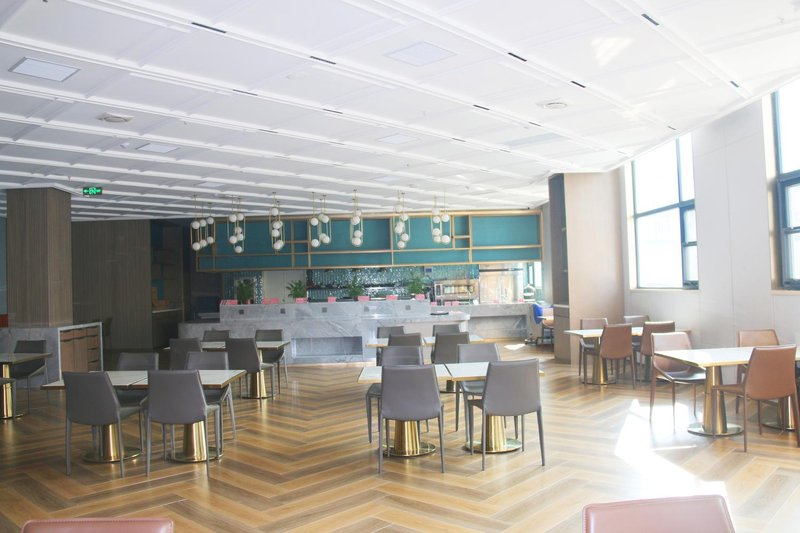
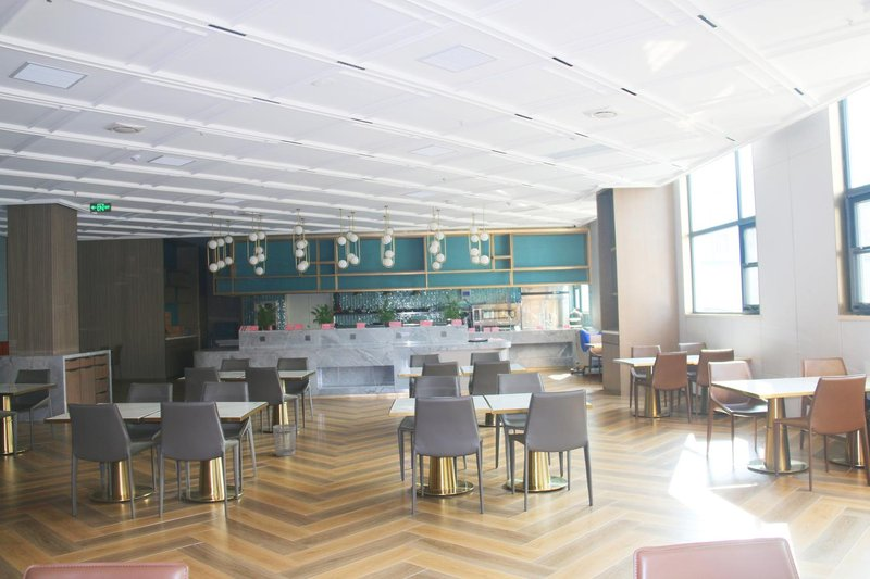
+ wastebasket (285, 440)
